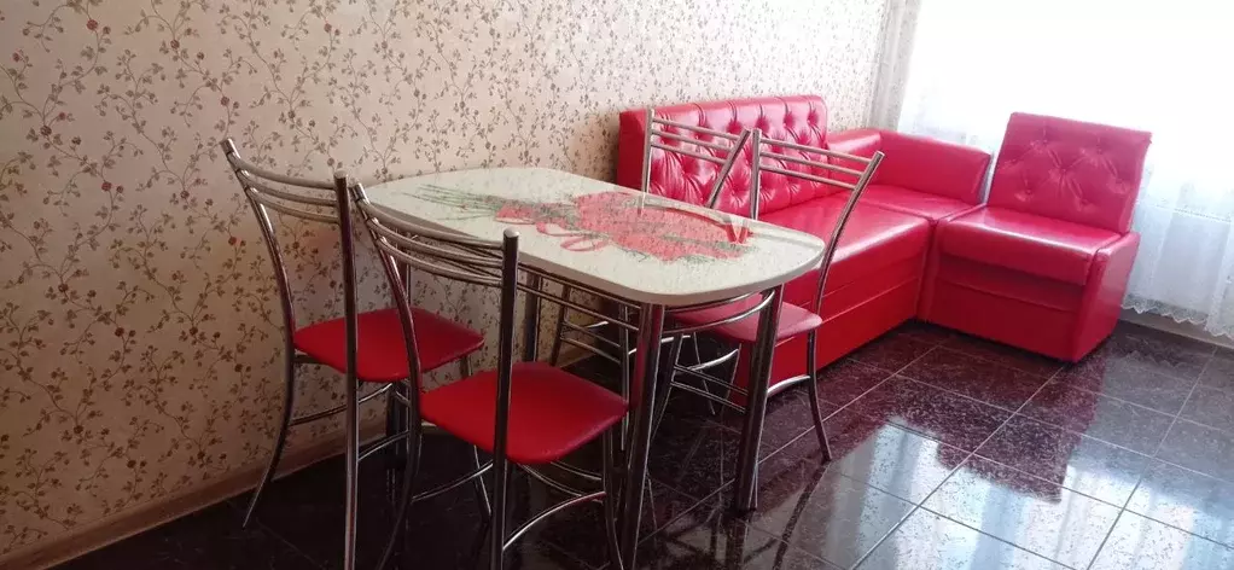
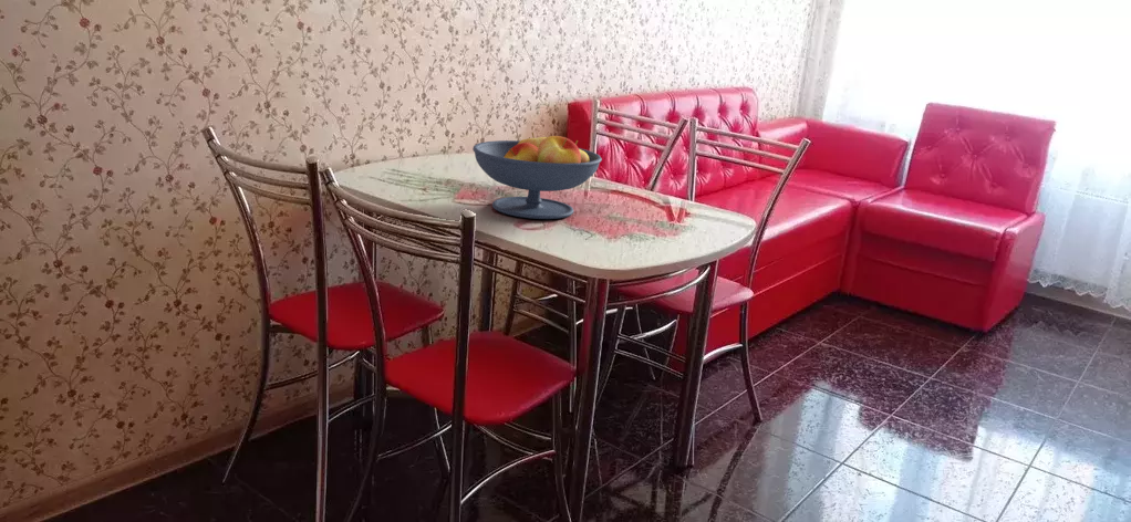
+ fruit bowl (536, 170)
